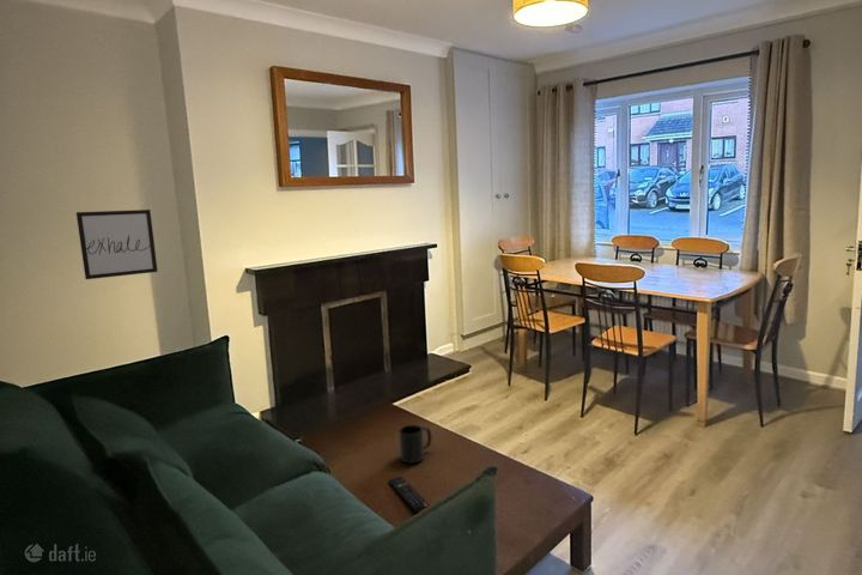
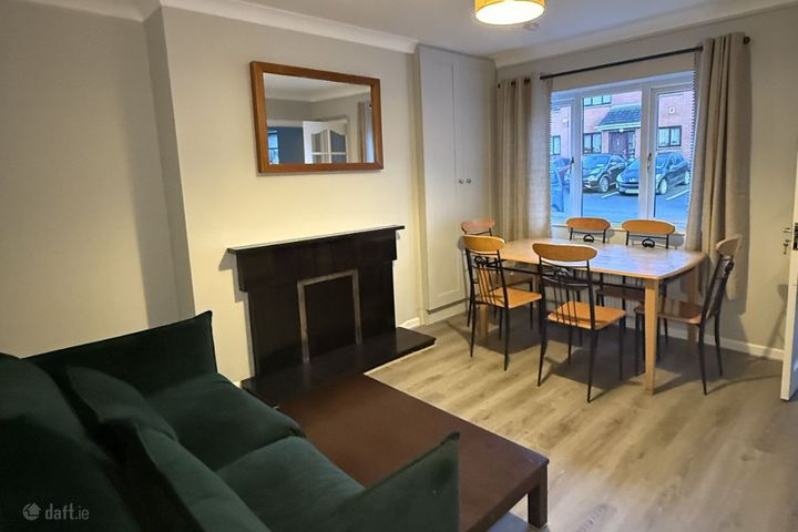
- wall art (119, 243)
- mug (414, 442)
- remote control (408, 494)
